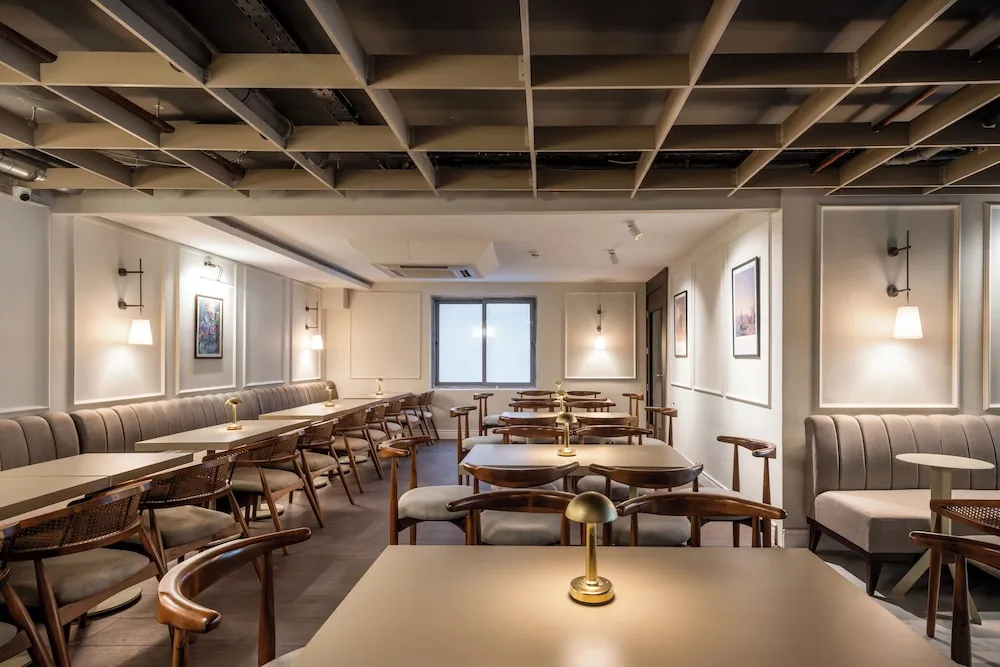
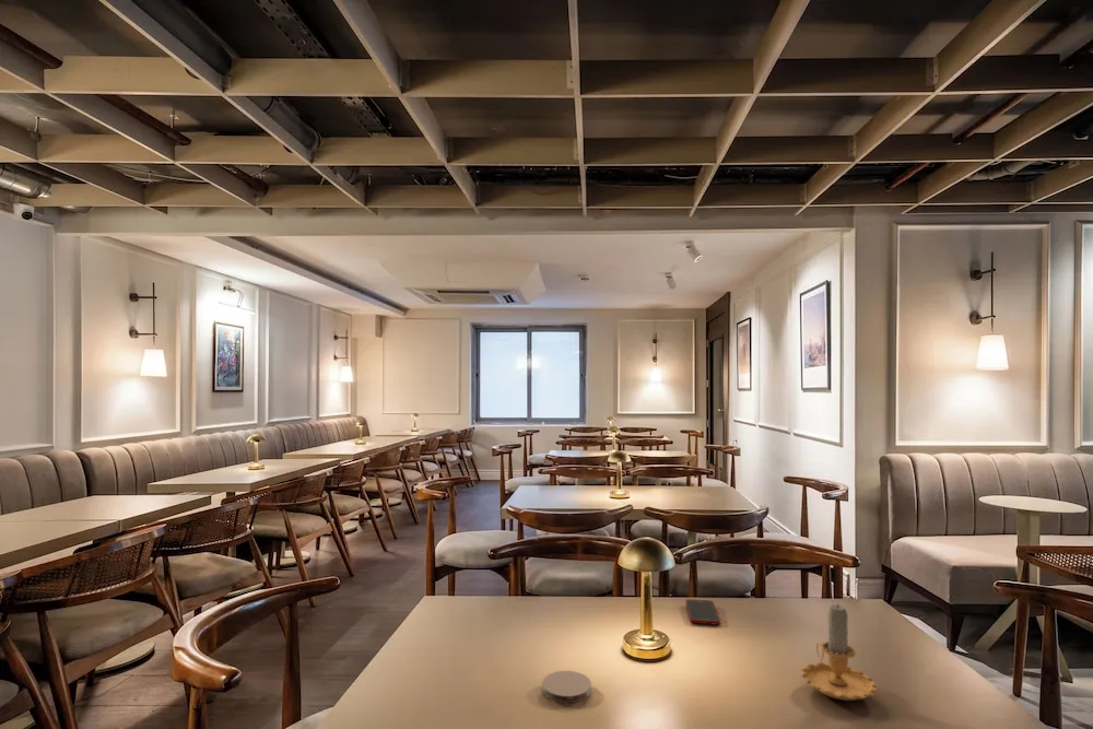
+ cell phone (702, 611)
+ candle (834, 643)
+ coaster (566, 685)
